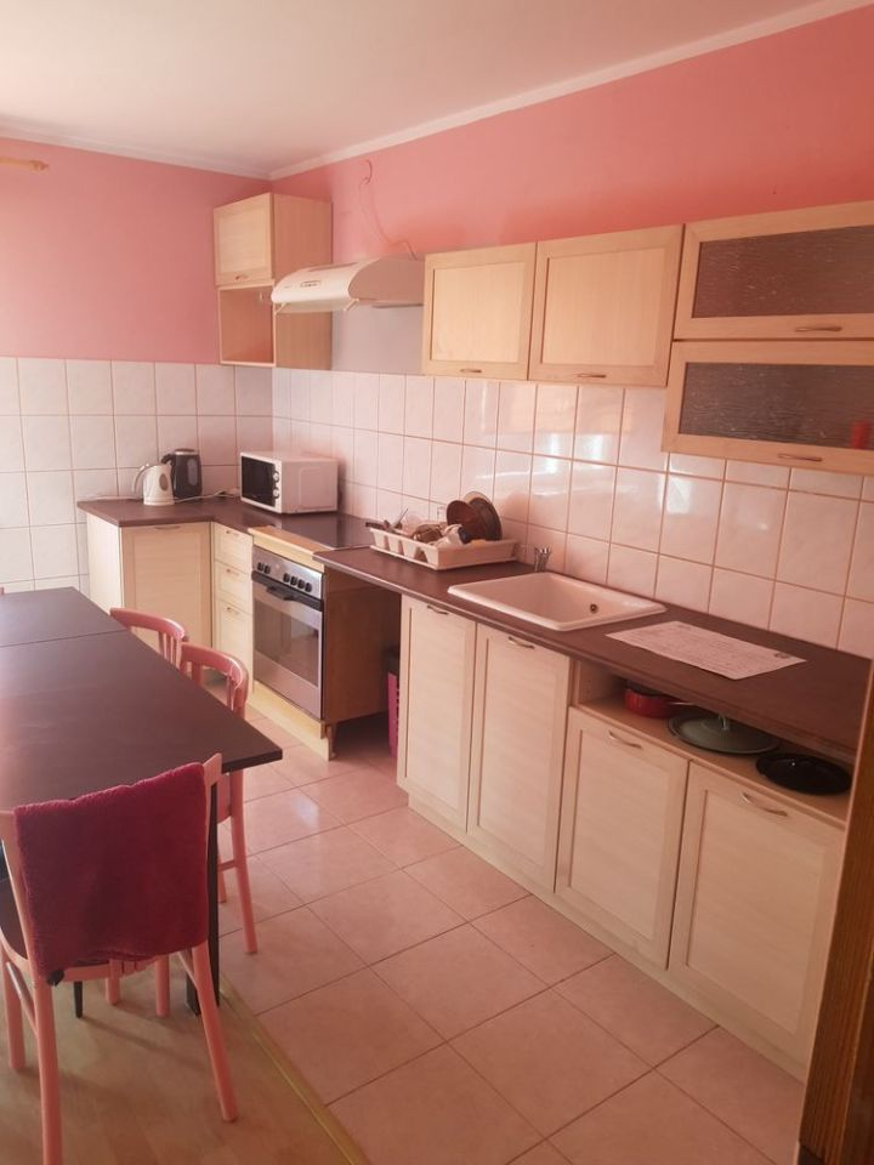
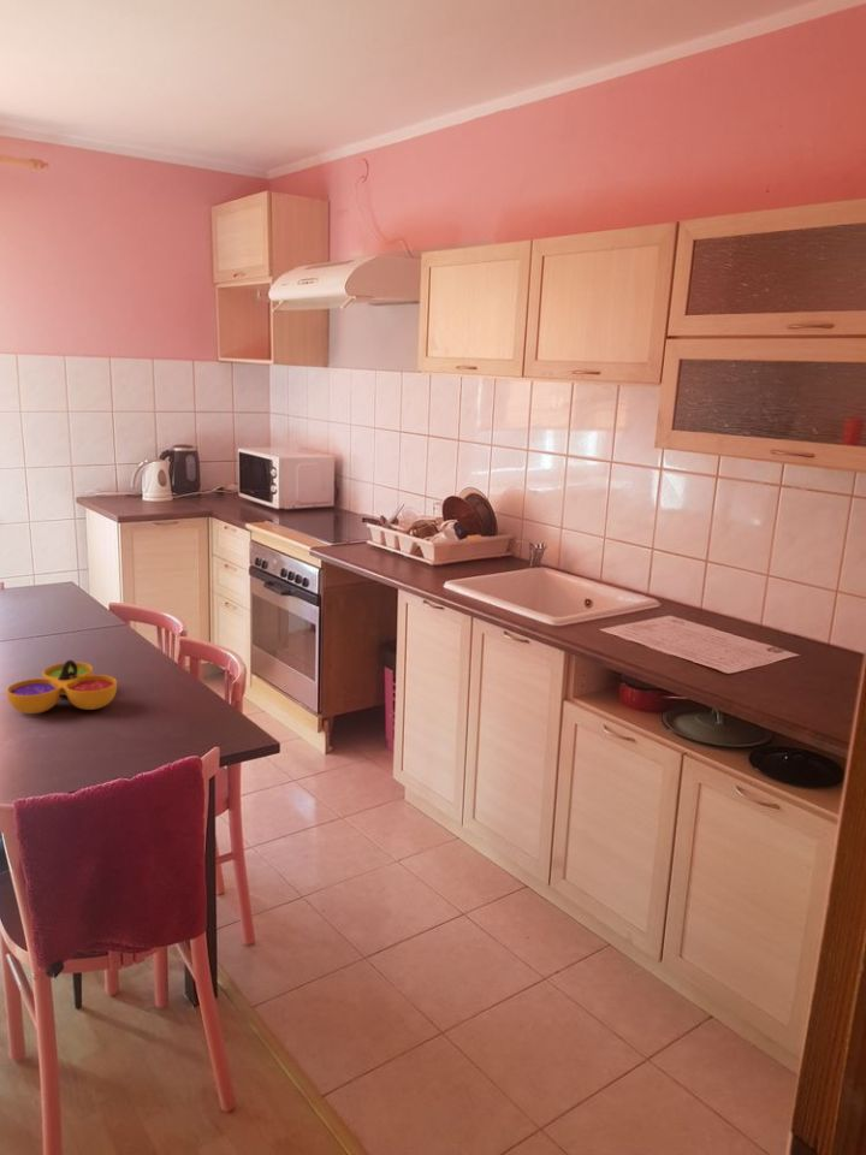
+ decorative bowl (71, 683)
